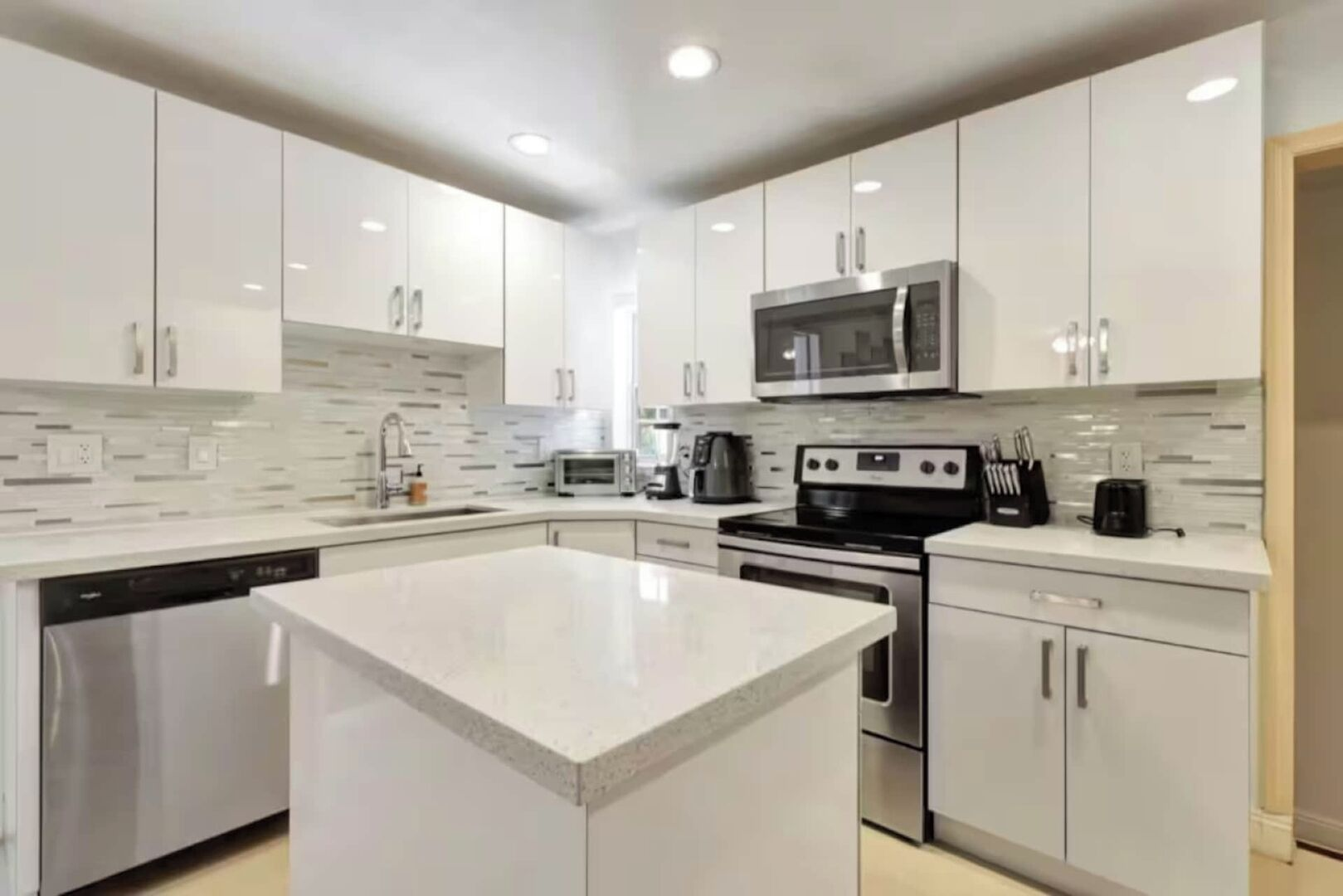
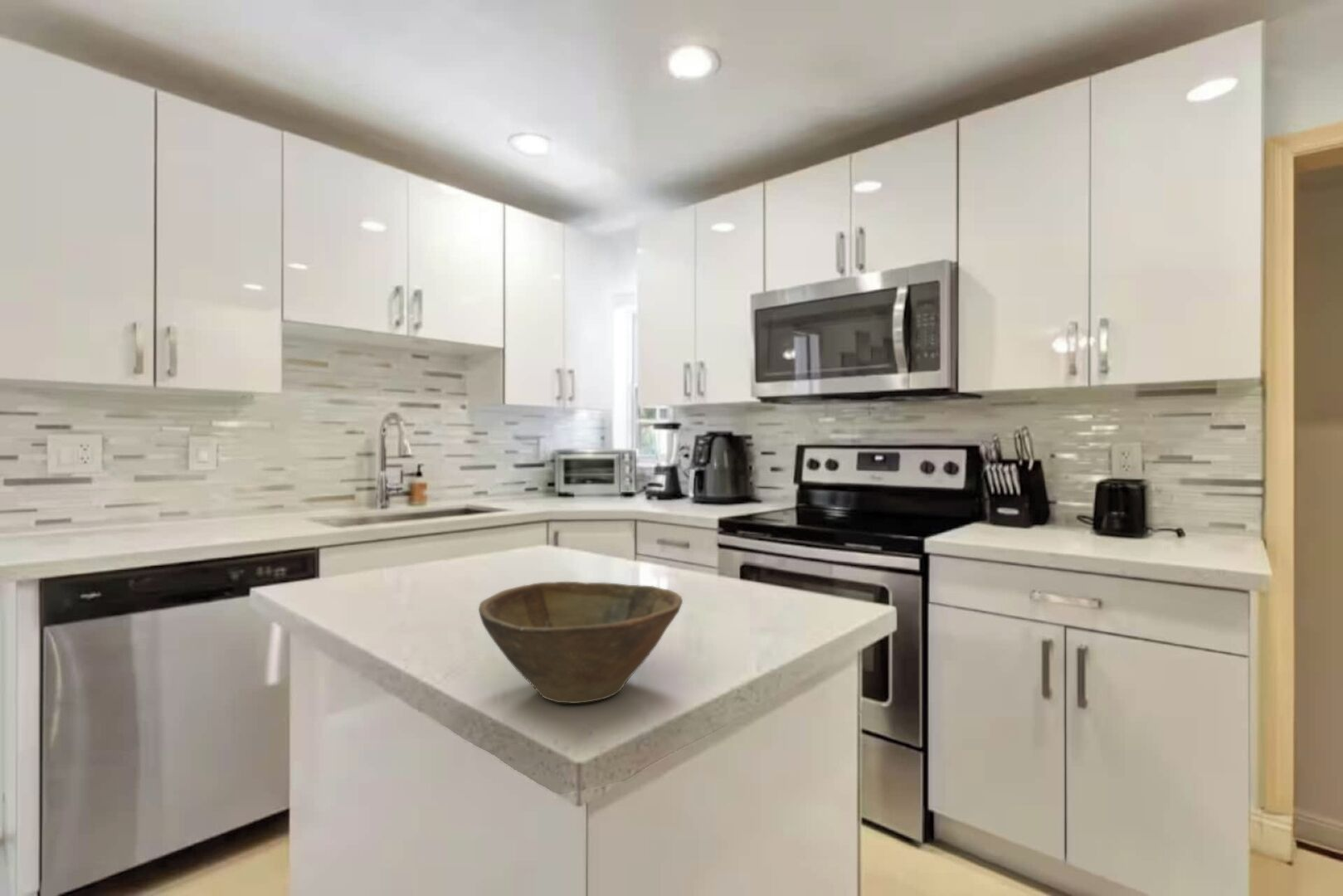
+ bowl (583, 643)
